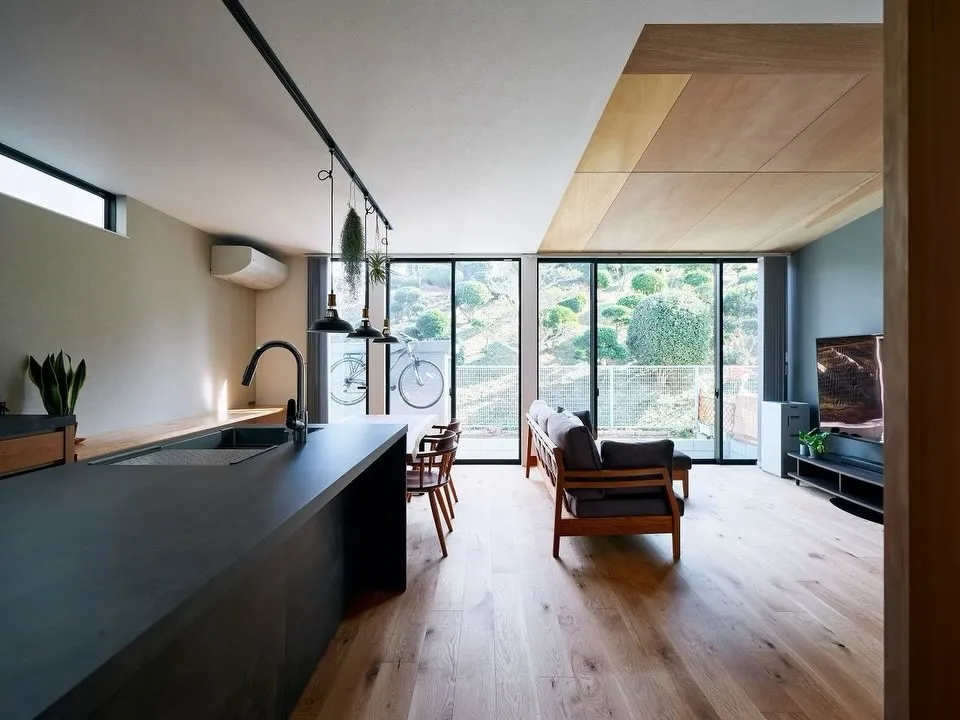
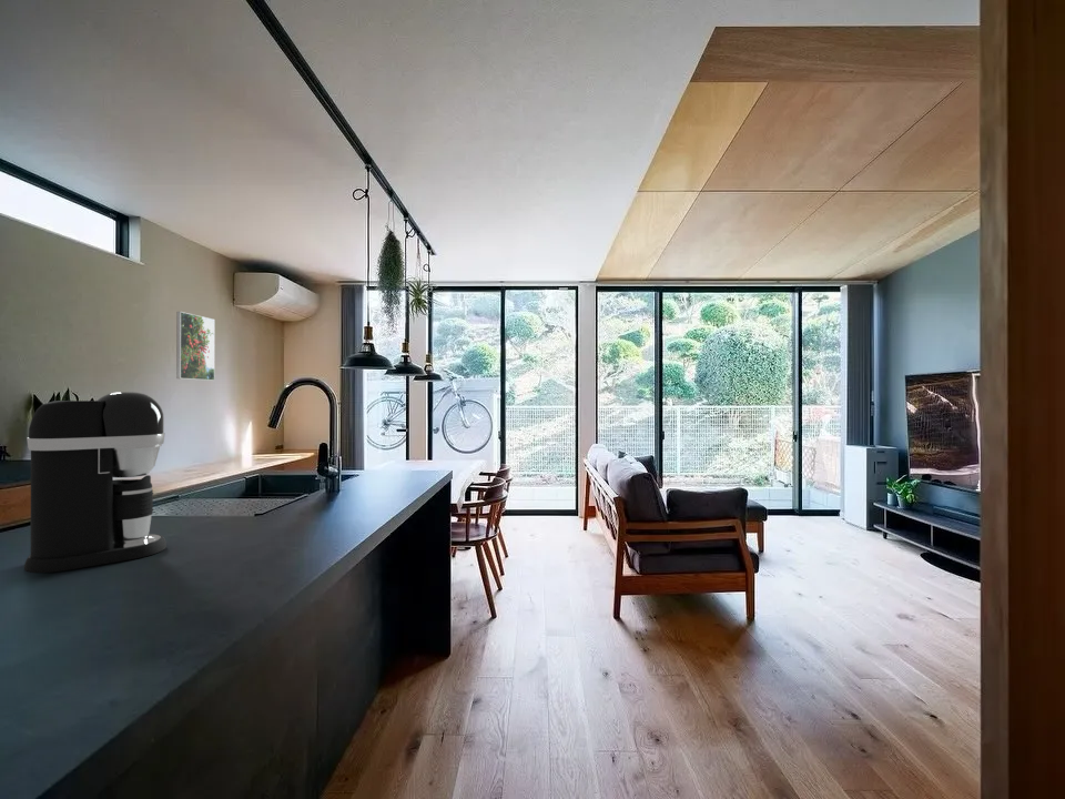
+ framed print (196, 347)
+ coffee maker (100, 474)
